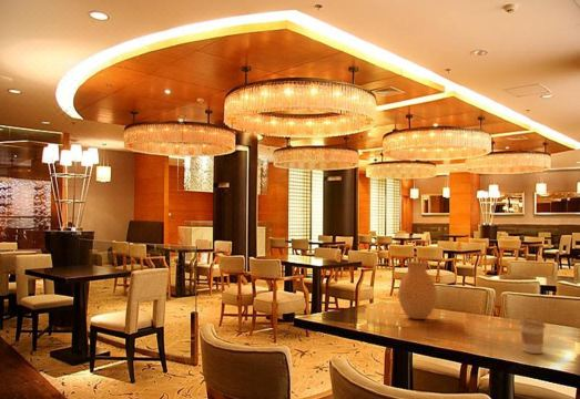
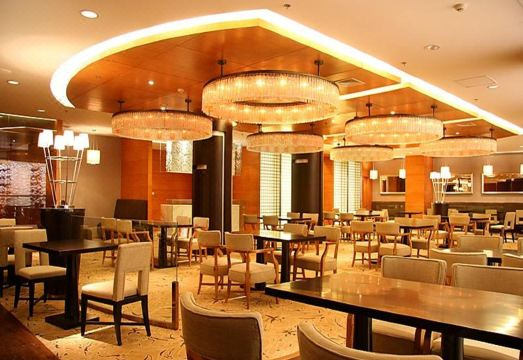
- vase (417, 289)
- coffee cup (532, 335)
